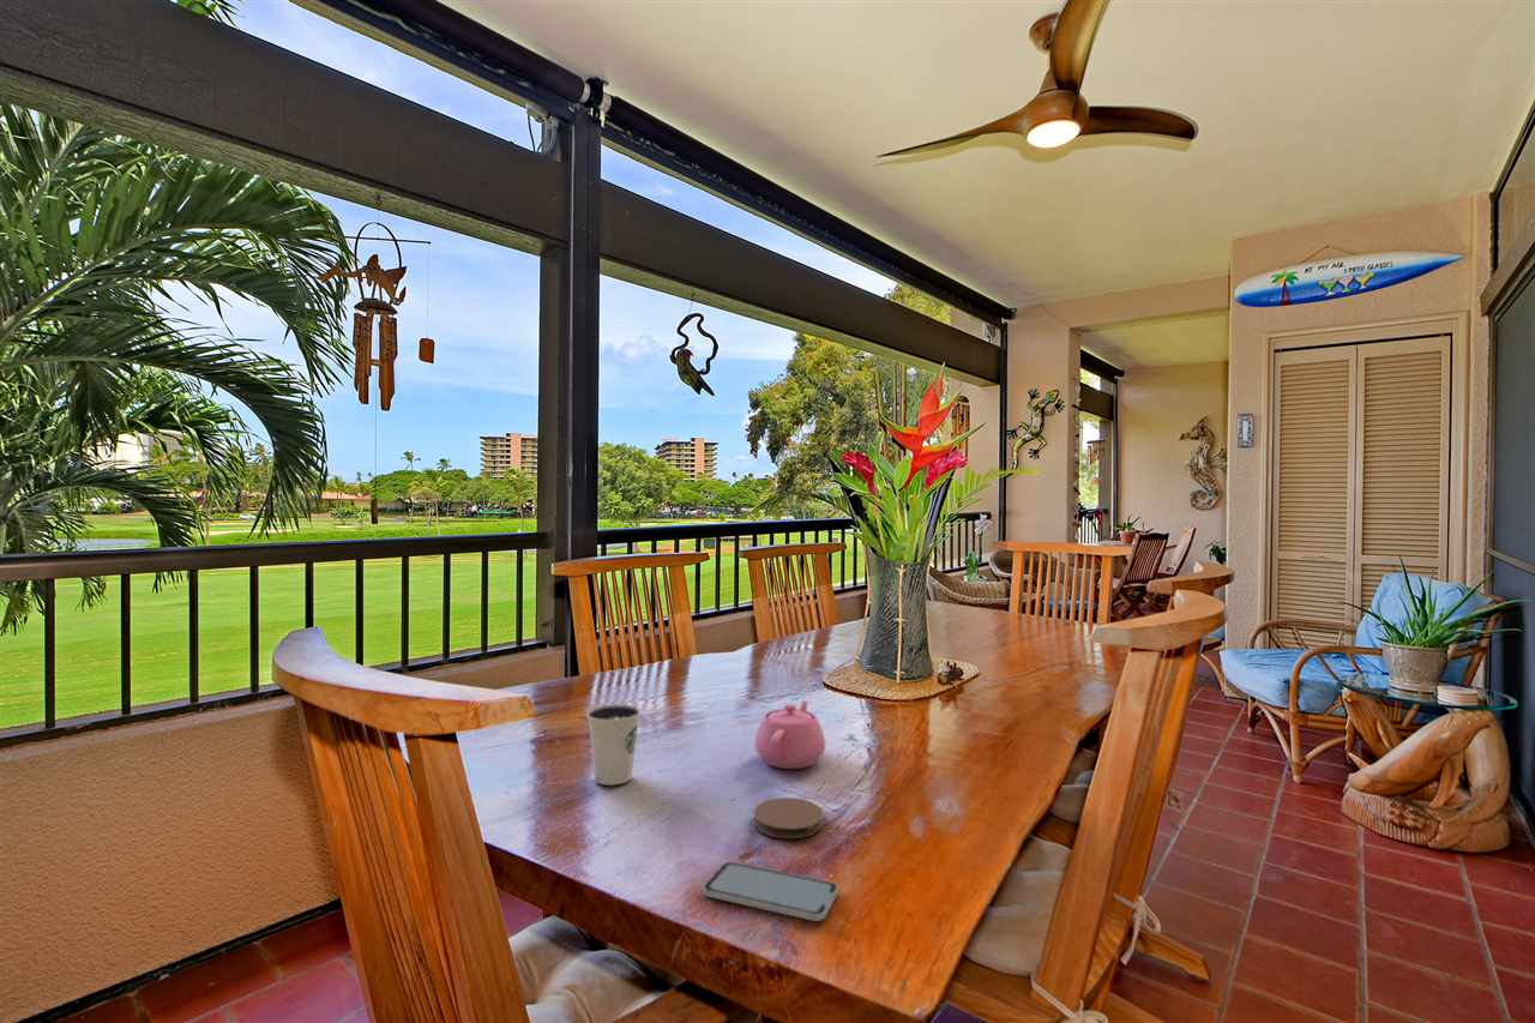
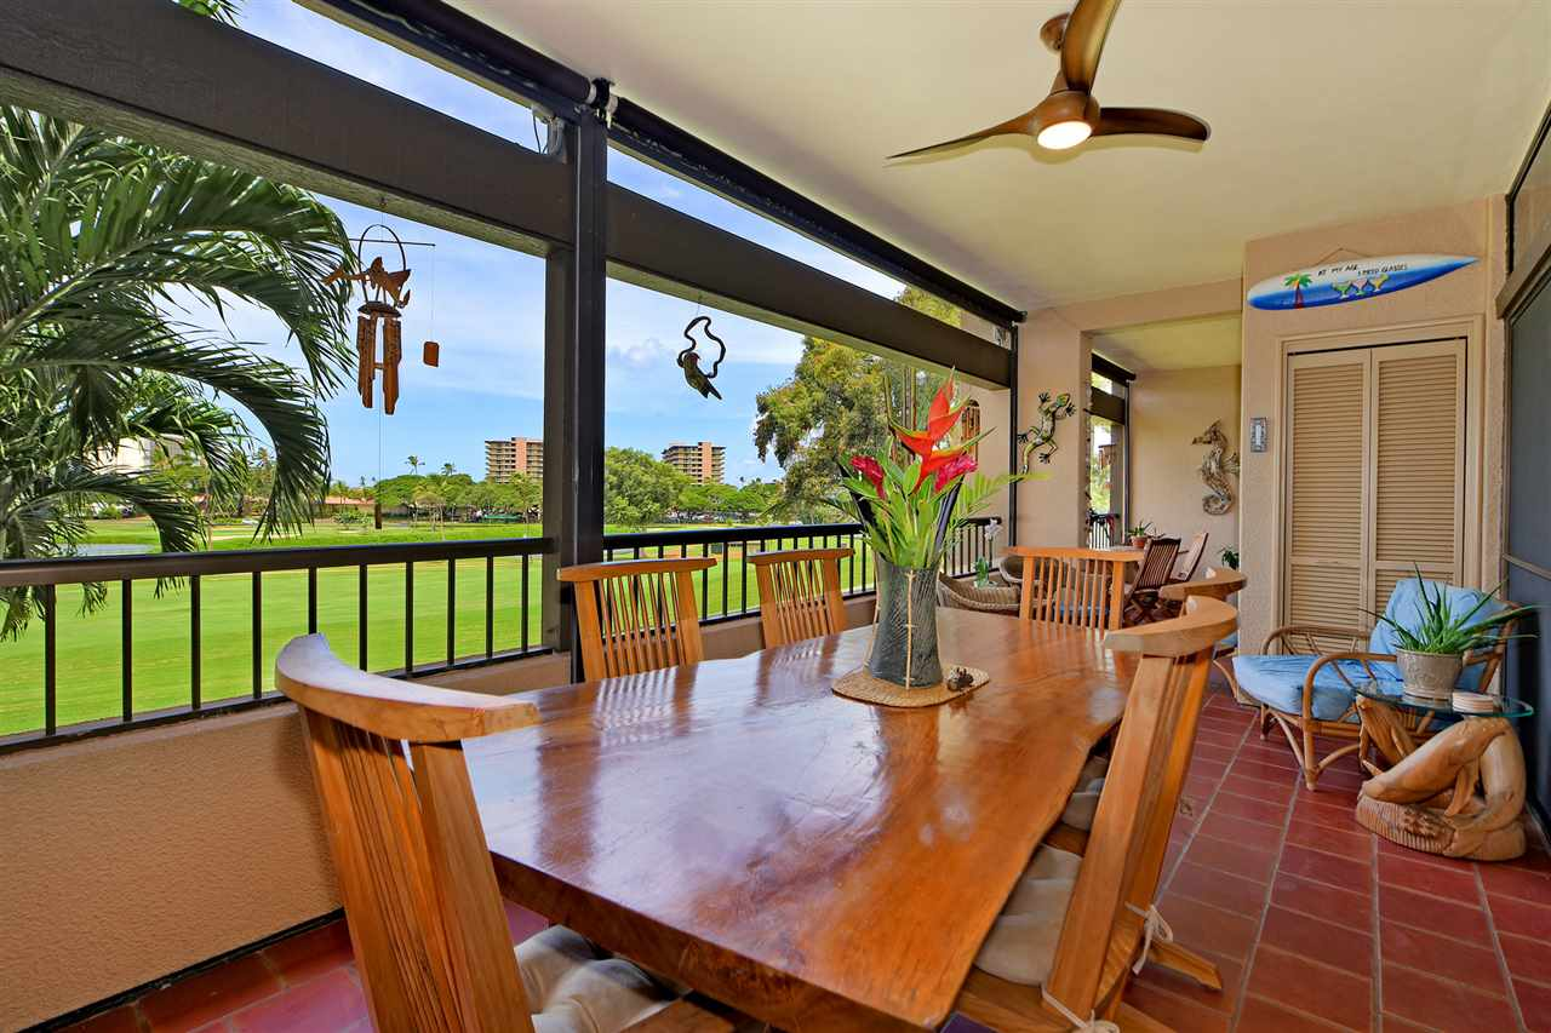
- dixie cup (613, 745)
- coaster (788, 817)
- teapot (790, 730)
- smartphone (770, 889)
